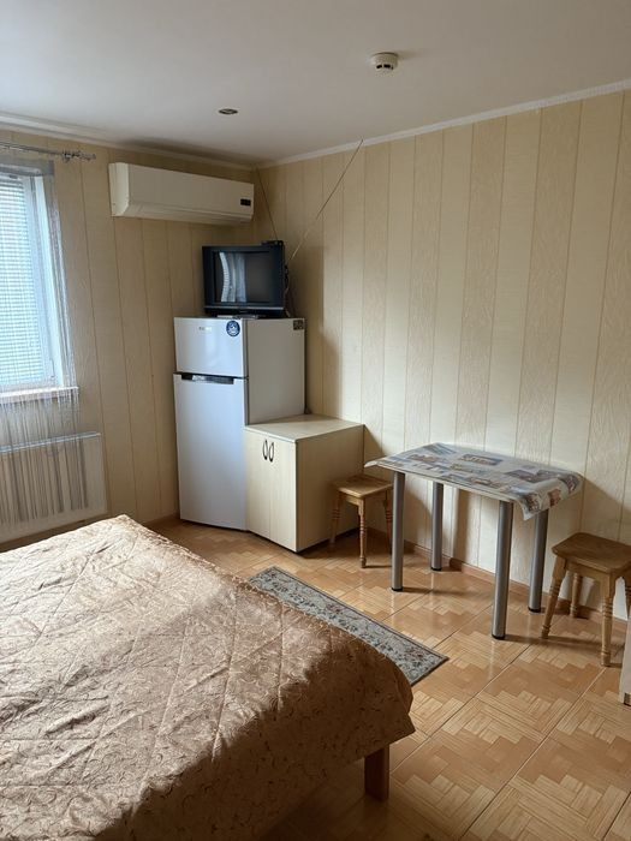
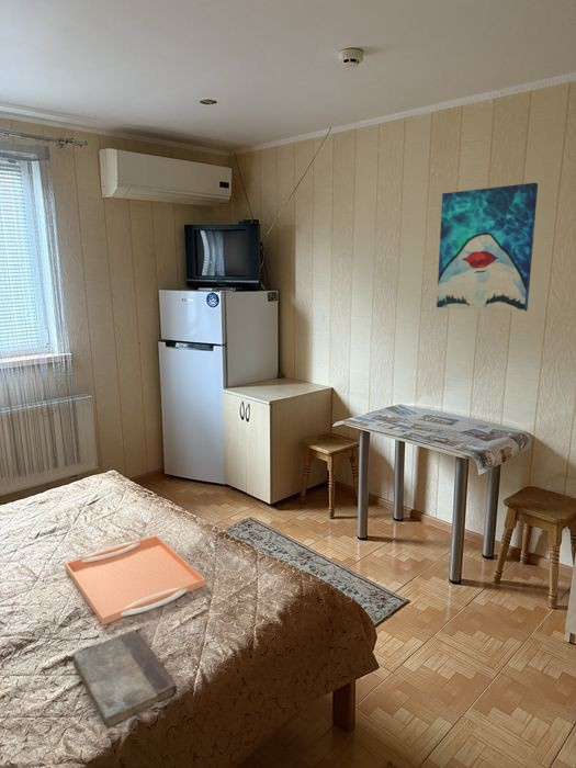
+ serving tray (133, 573)
+ book (123, 673)
+ wall art (483, 250)
